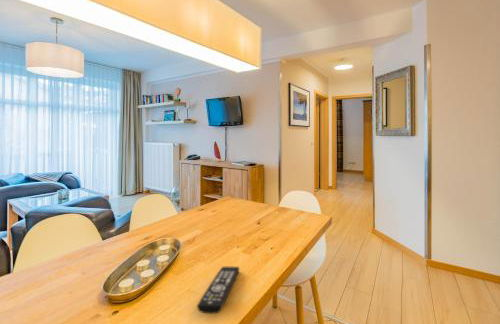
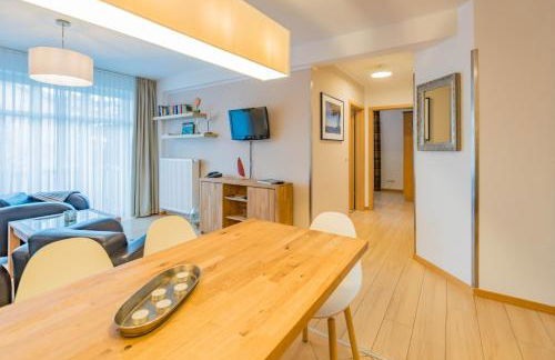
- remote control (221, 286)
